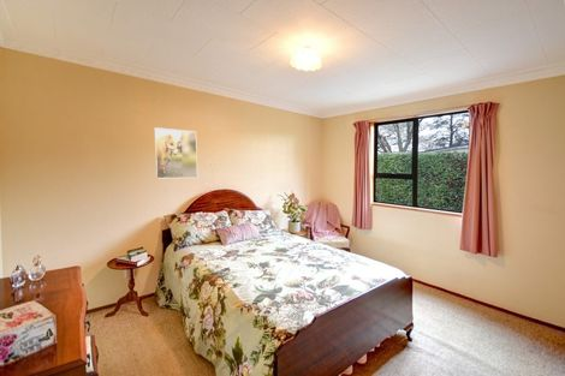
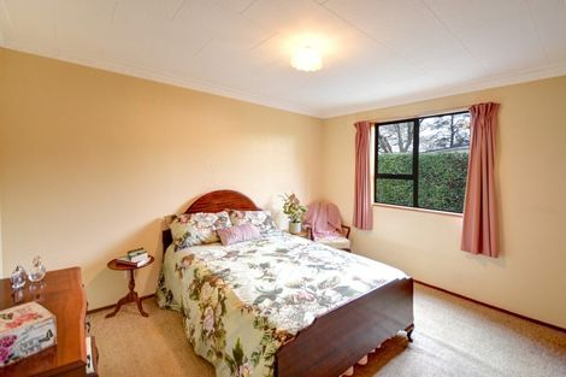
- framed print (177, 154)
